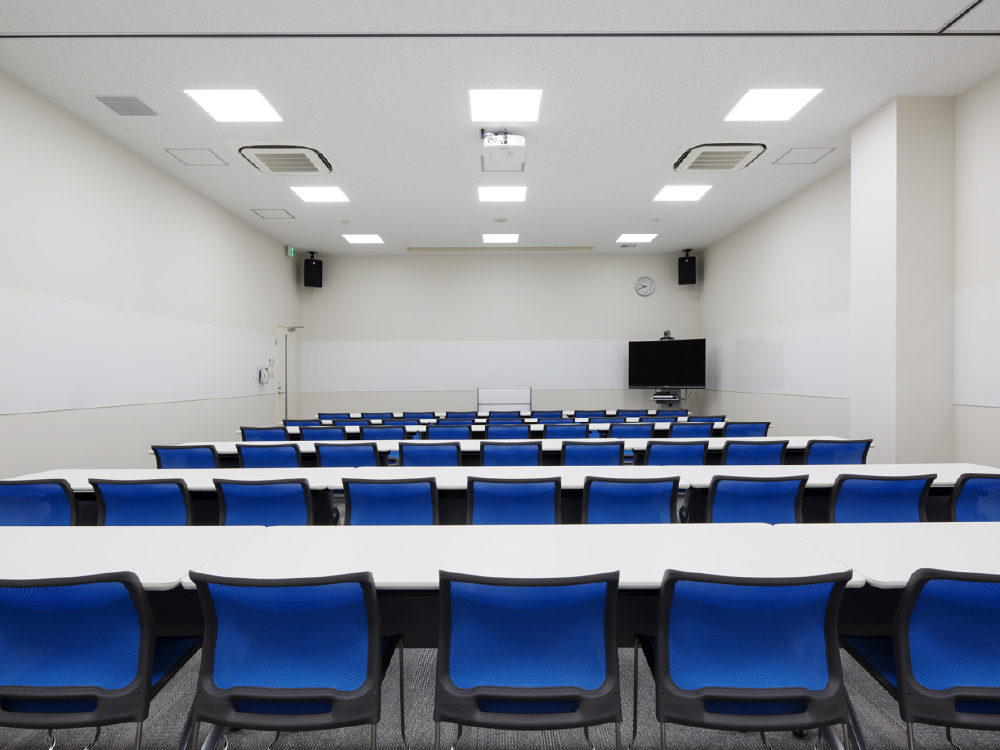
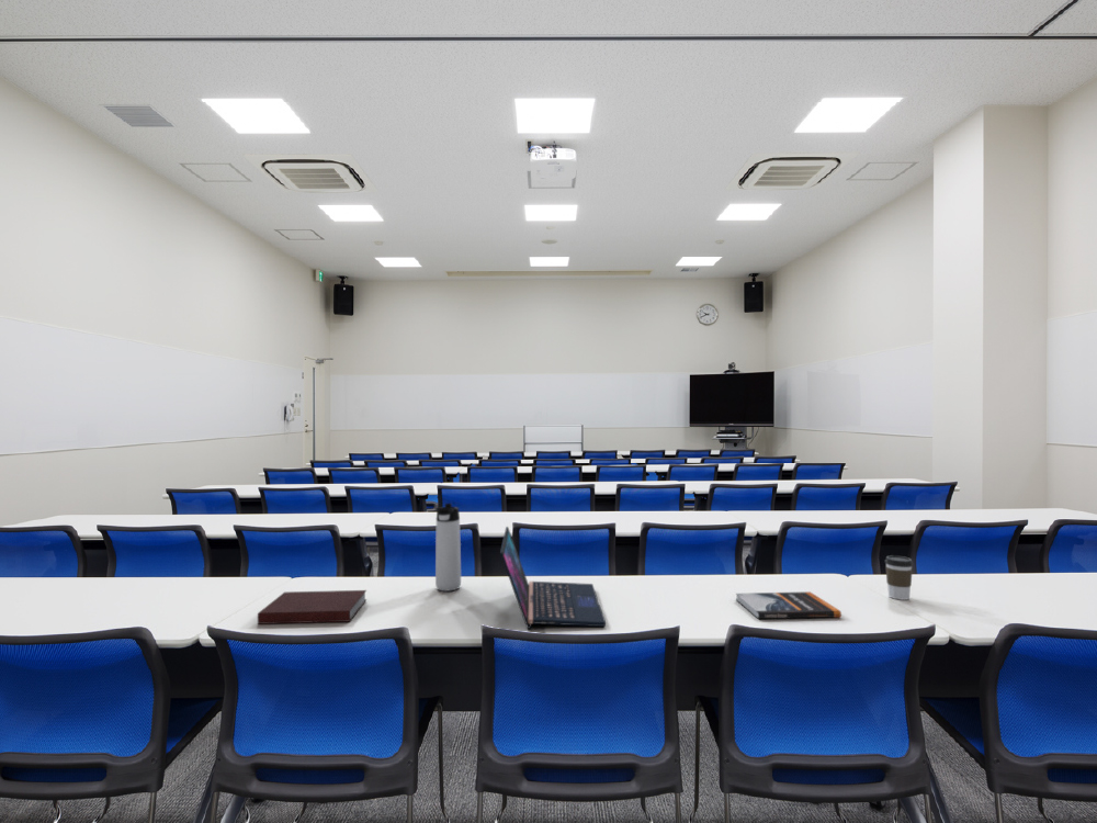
+ laptop (551, 582)
+ coffee cup (898, 577)
+ book (785, 605)
+ thermos bottle (446, 546)
+ notebook (315, 606)
